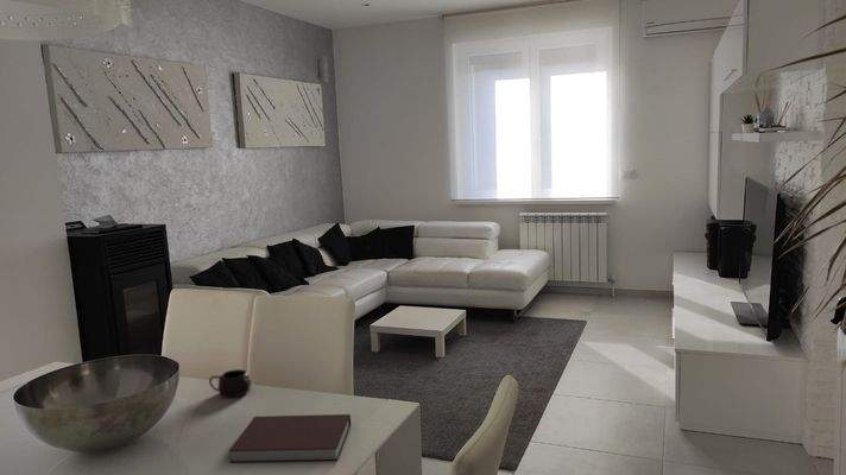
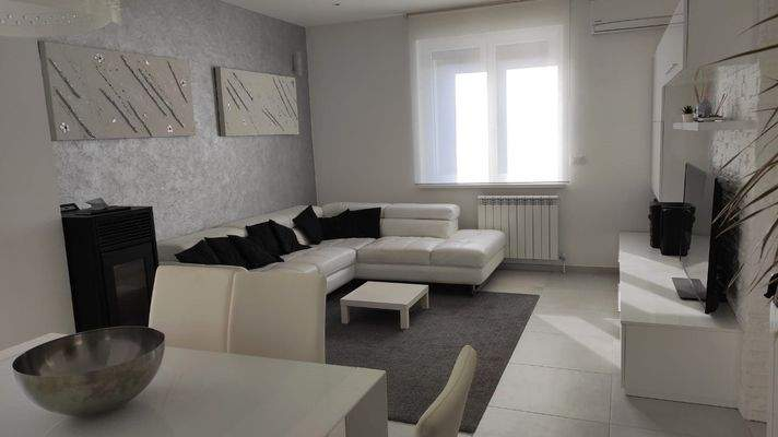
- mug (229, 382)
- notebook (293, 437)
